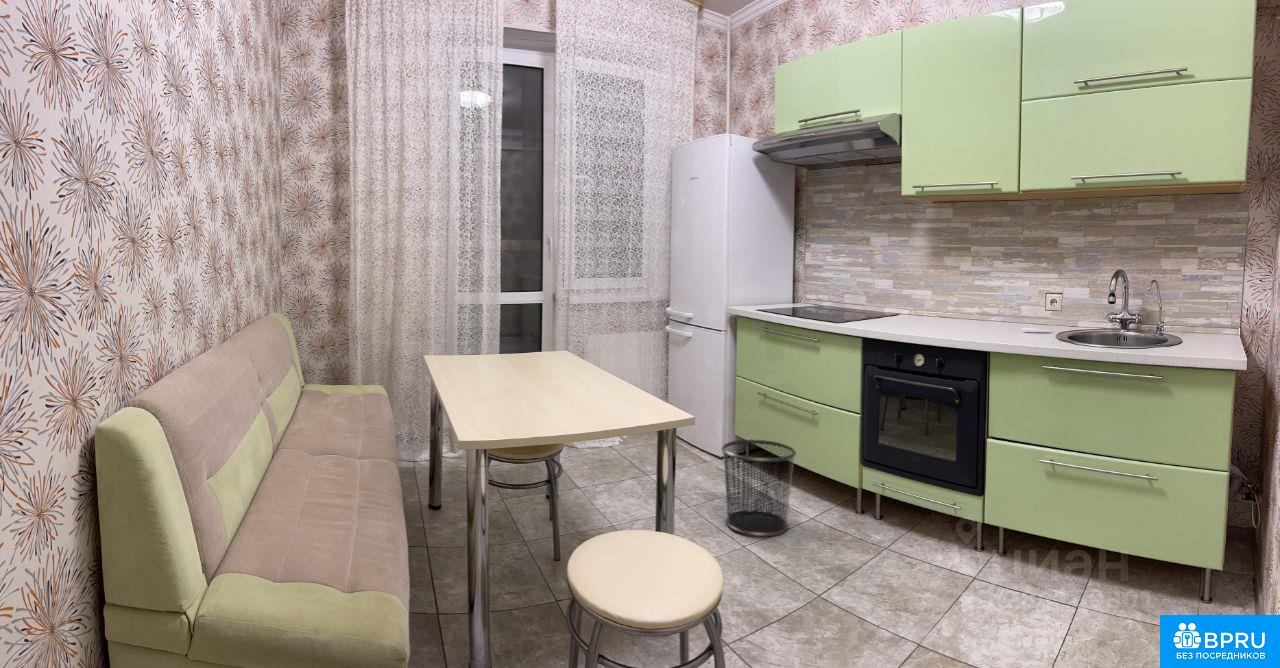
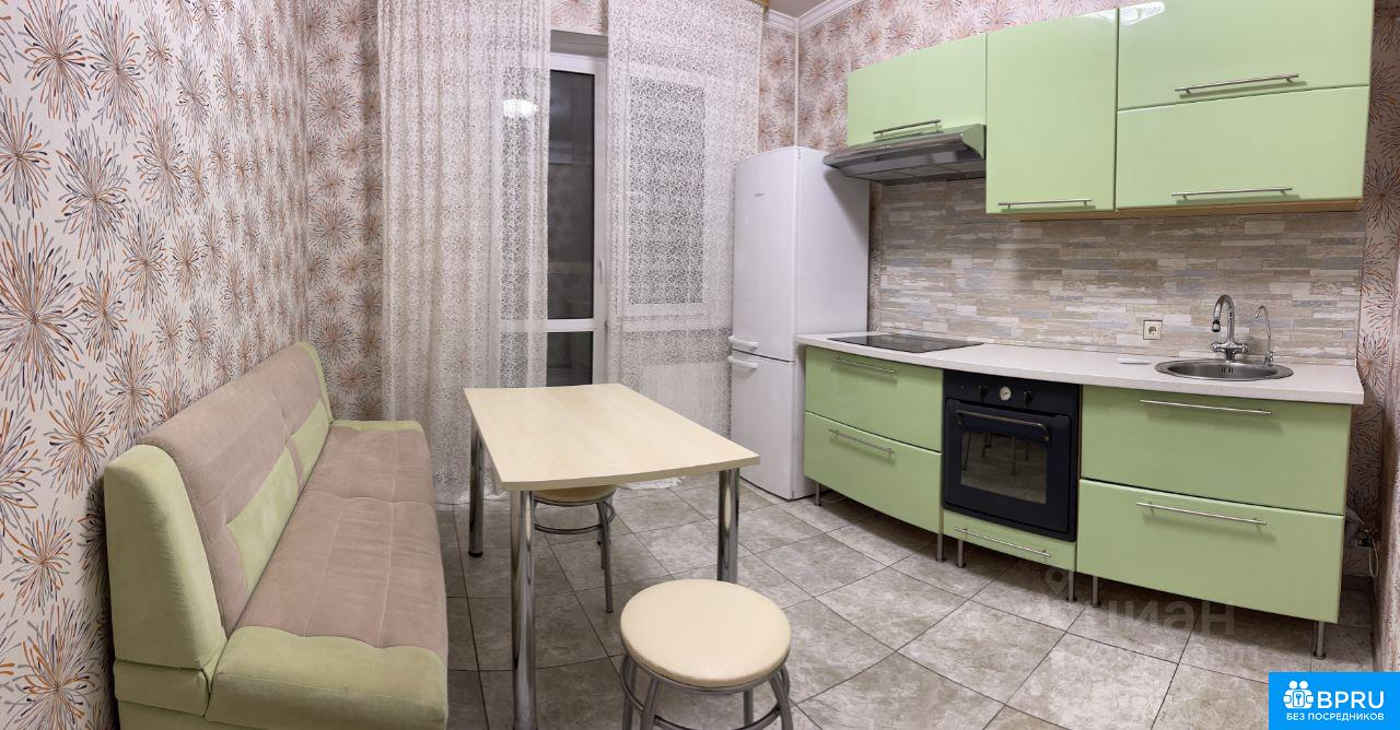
- waste bin (757, 486)
